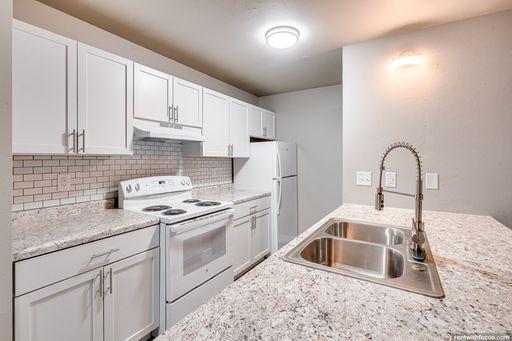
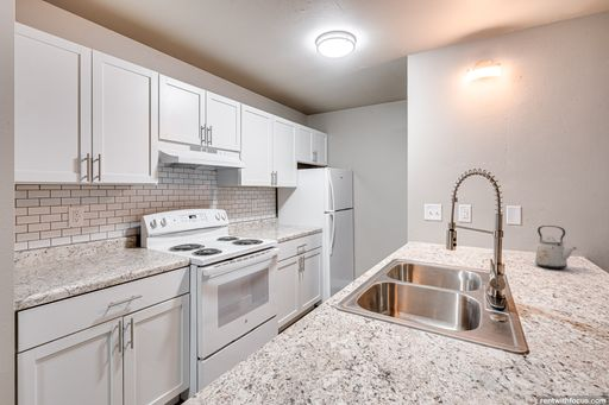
+ kettle (555, 247)
